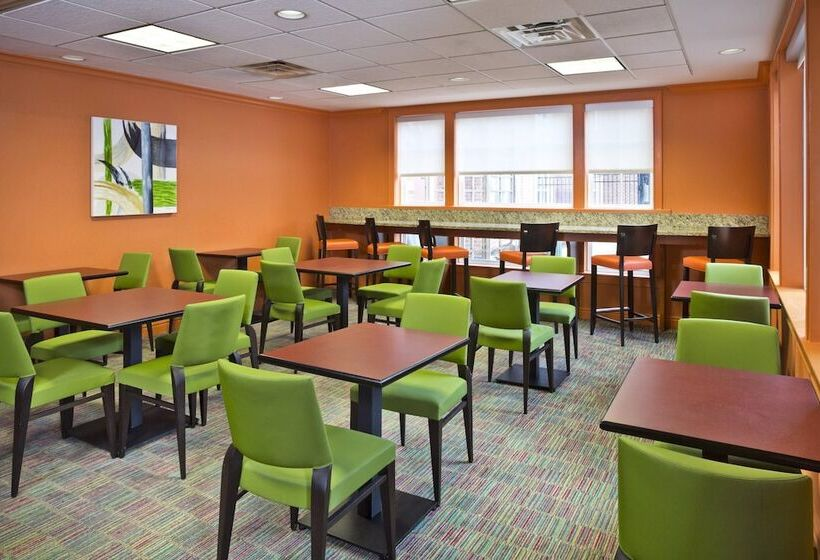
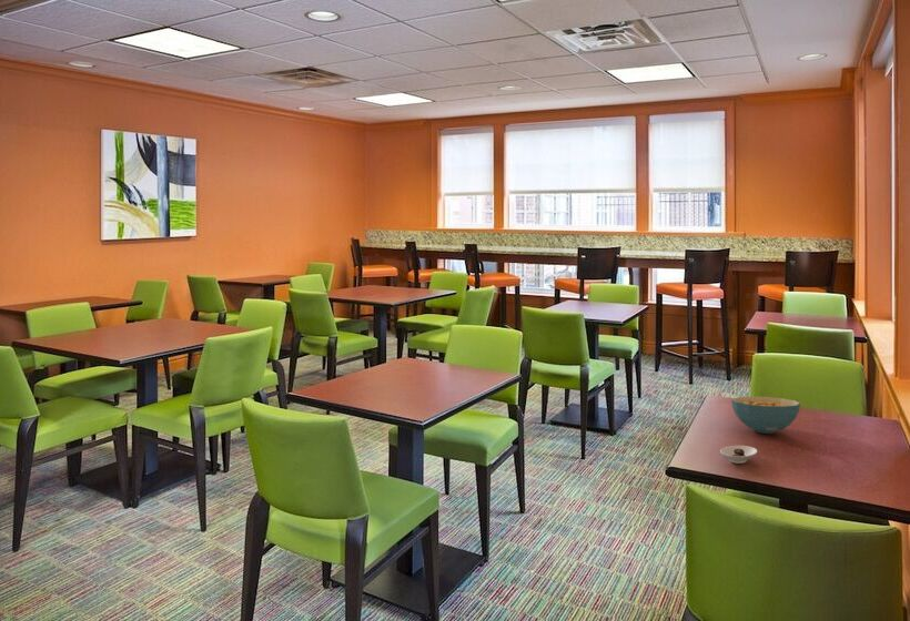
+ cereal bowl (765, 416)
+ saucer (738, 454)
